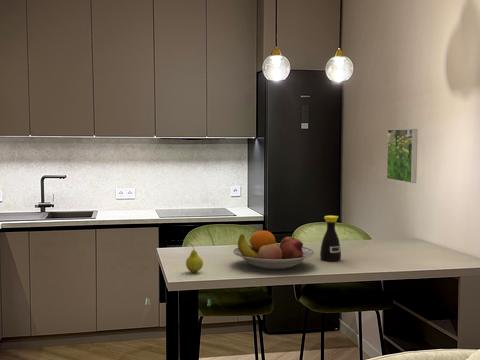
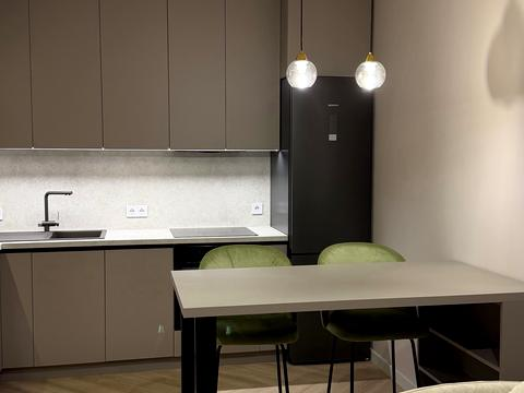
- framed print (401, 155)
- fruit bowl (273, 248)
- fruit (194, 257)
- bottle (330, 237)
